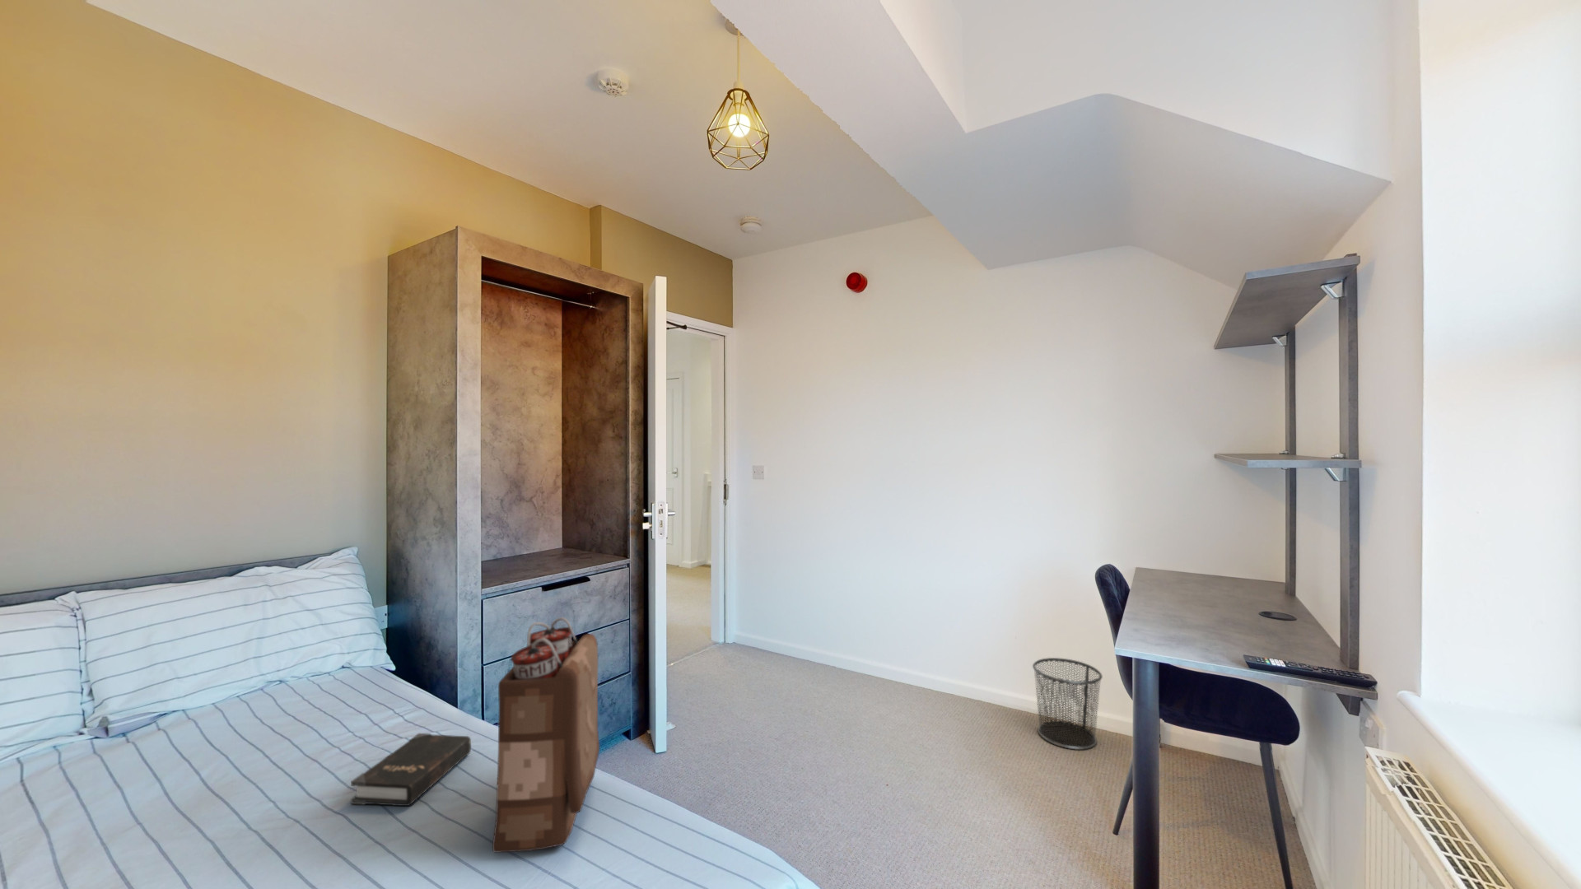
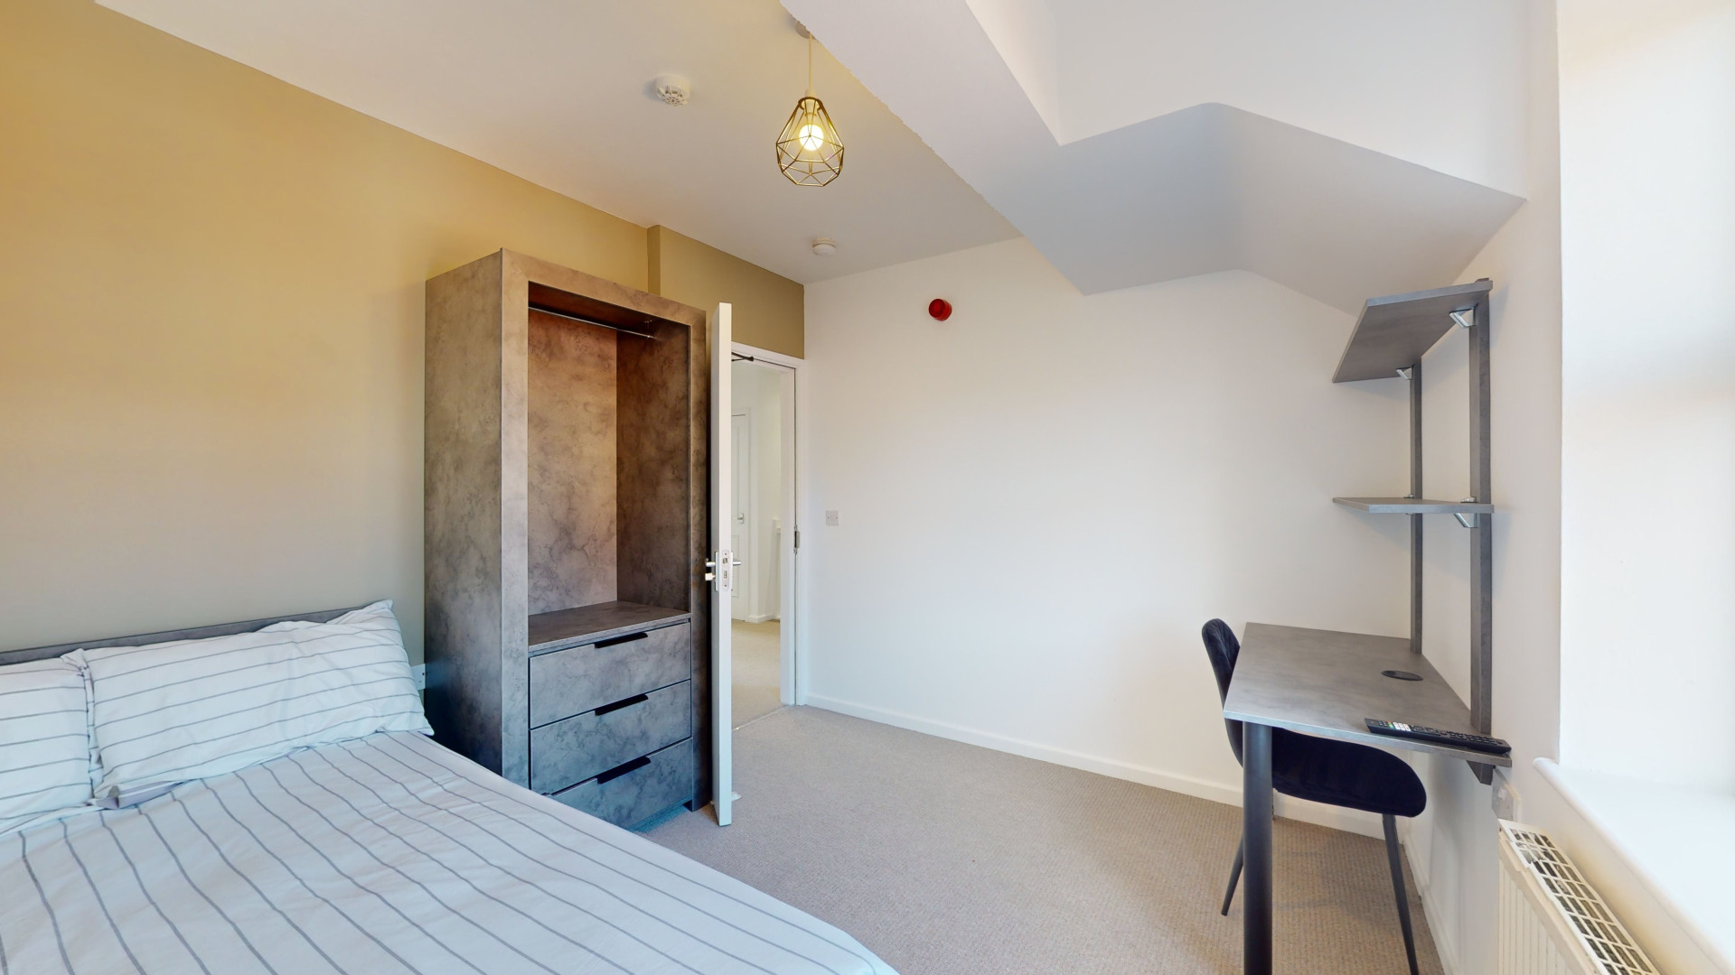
- waste bin (1066, 703)
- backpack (552, 716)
- hardback book (415, 766)
